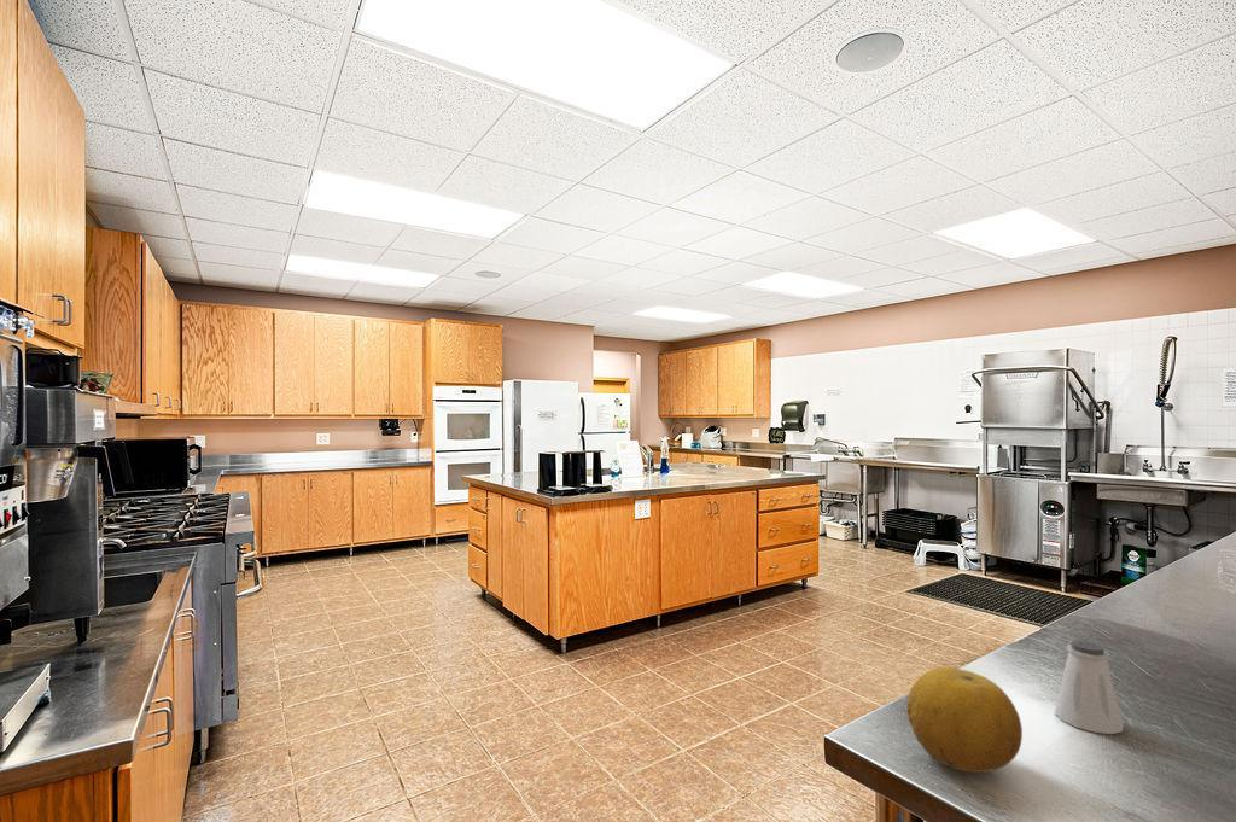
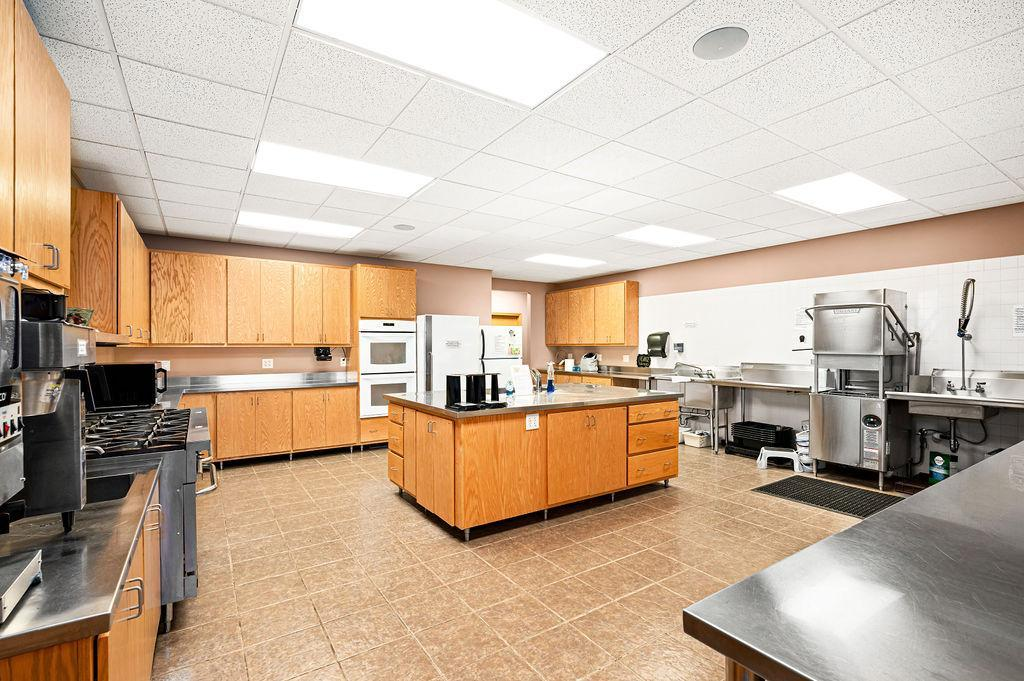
- fruit (962, 717)
- saltshaker (1088, 682)
